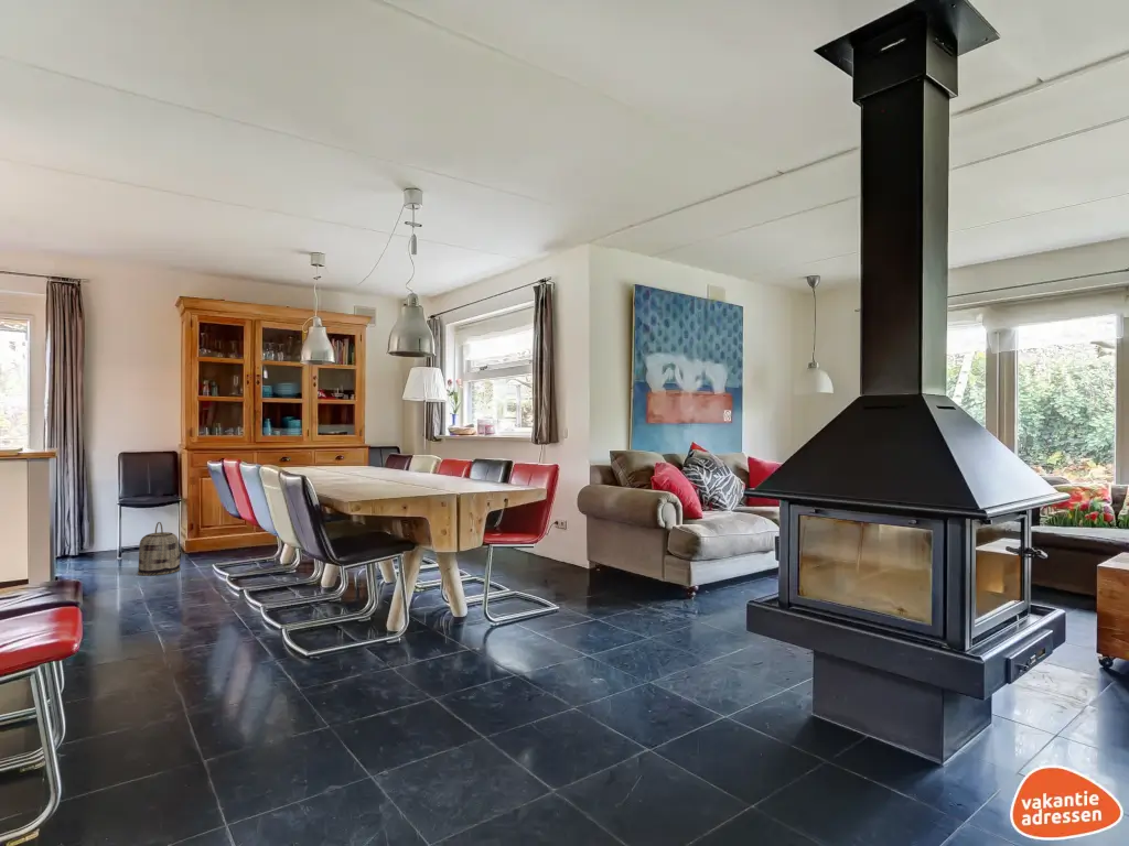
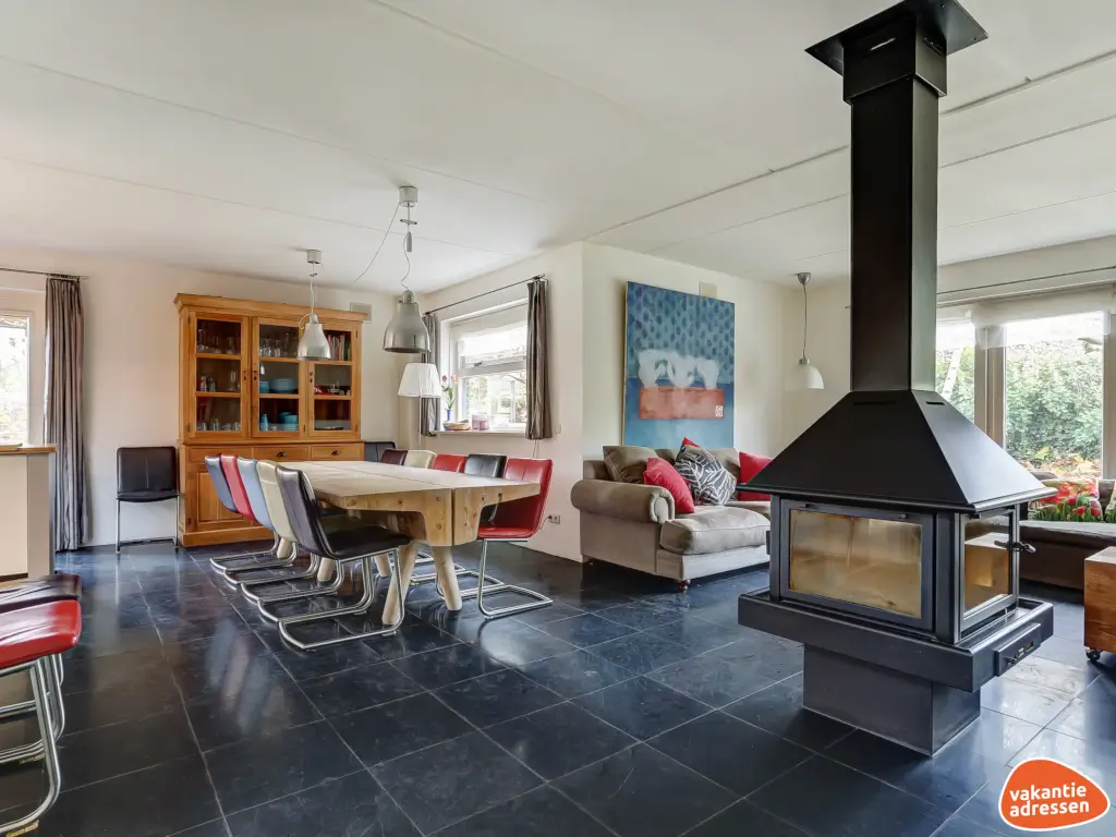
- basket (159, 546)
